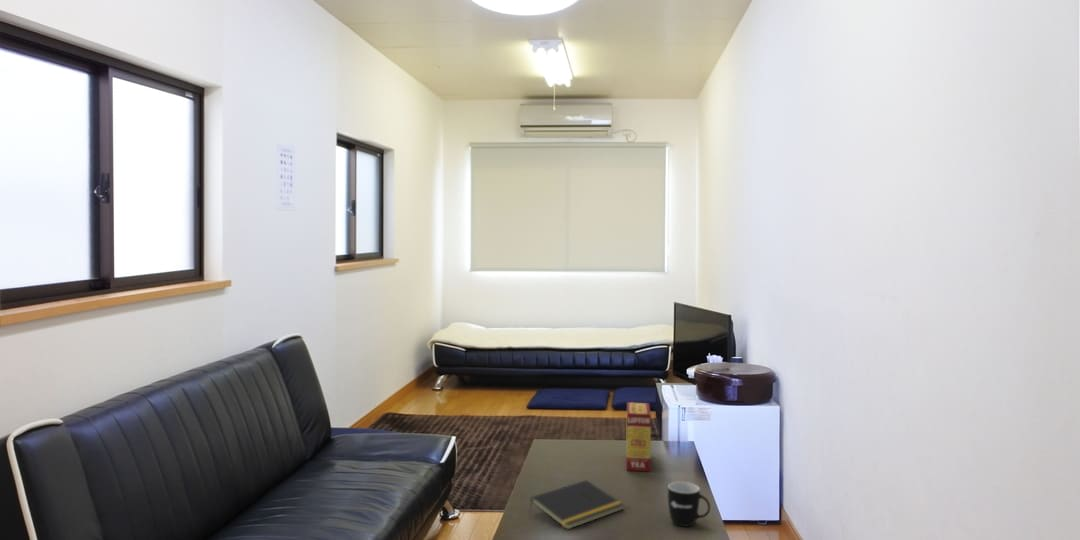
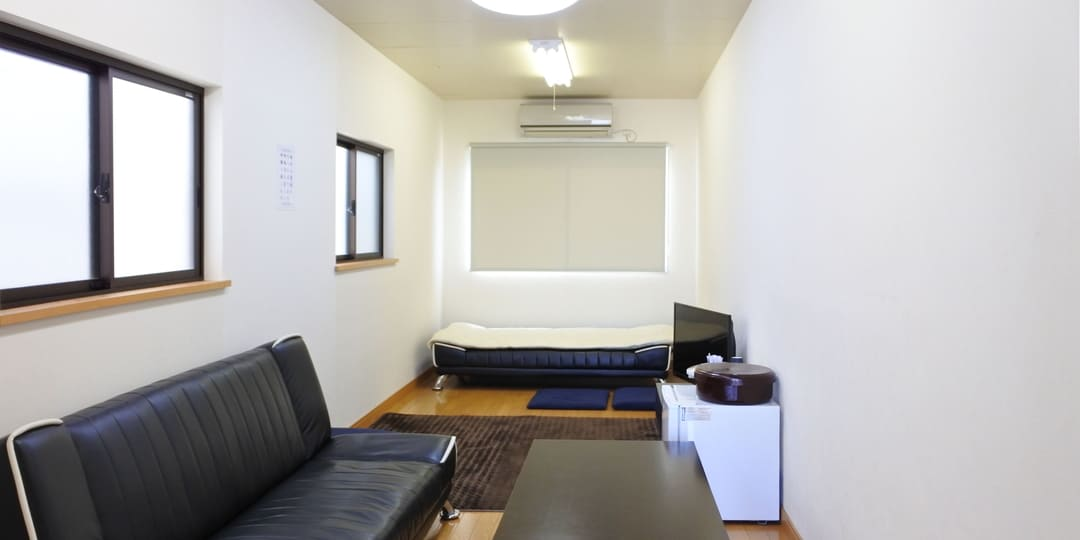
- mug (688, 505)
- notepad (577, 503)
- tea box (637, 435)
